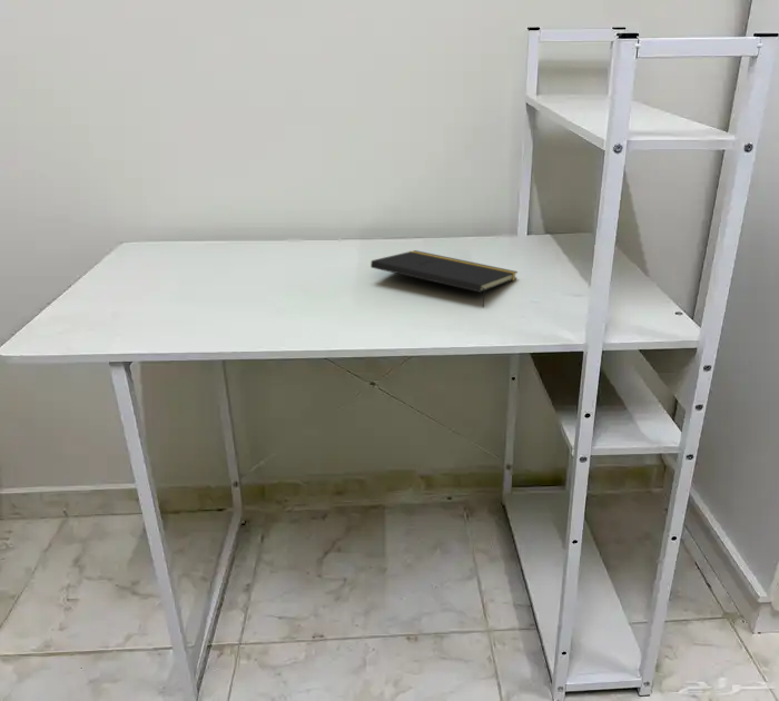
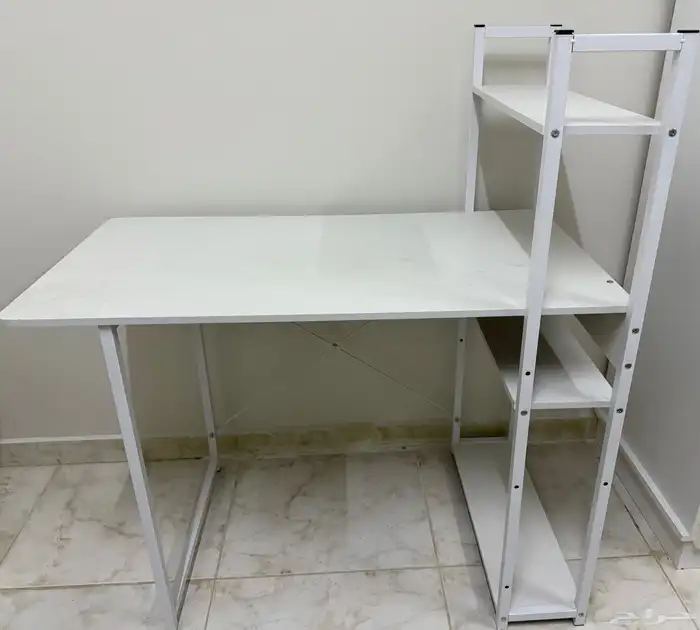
- notepad (444, 269)
